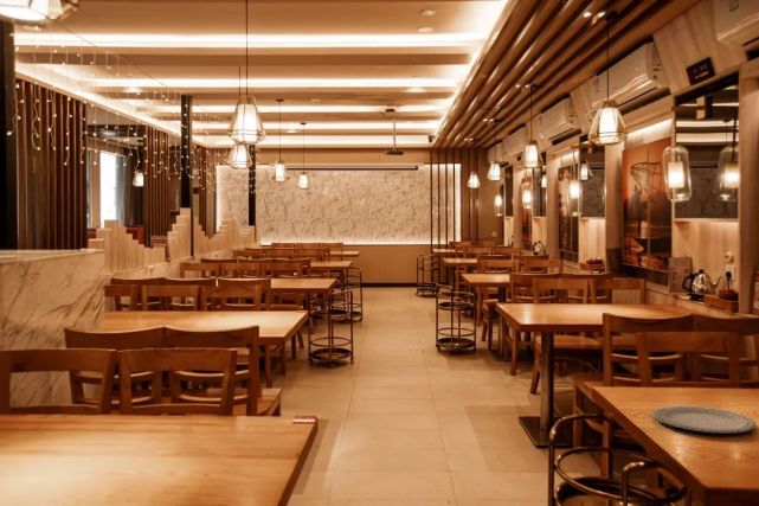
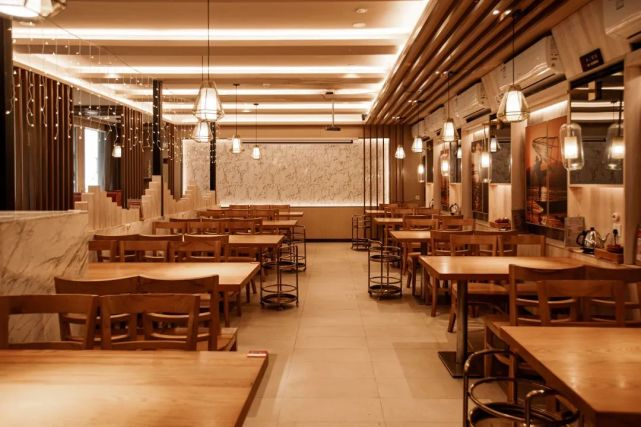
- plate (702, 419)
